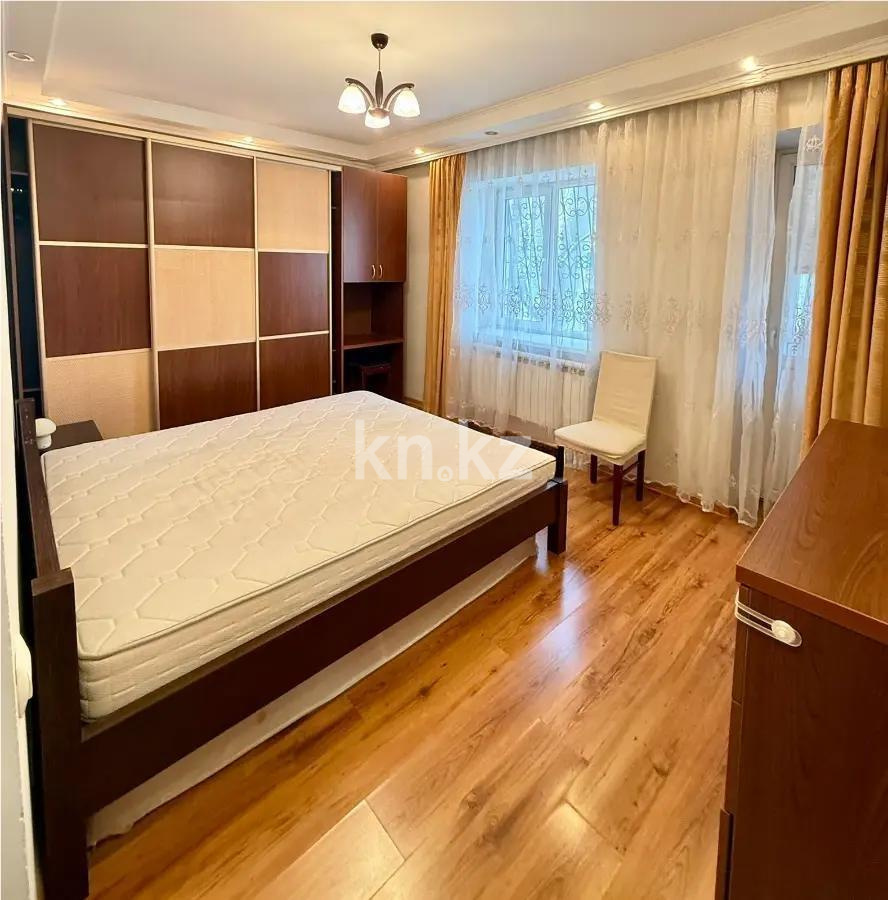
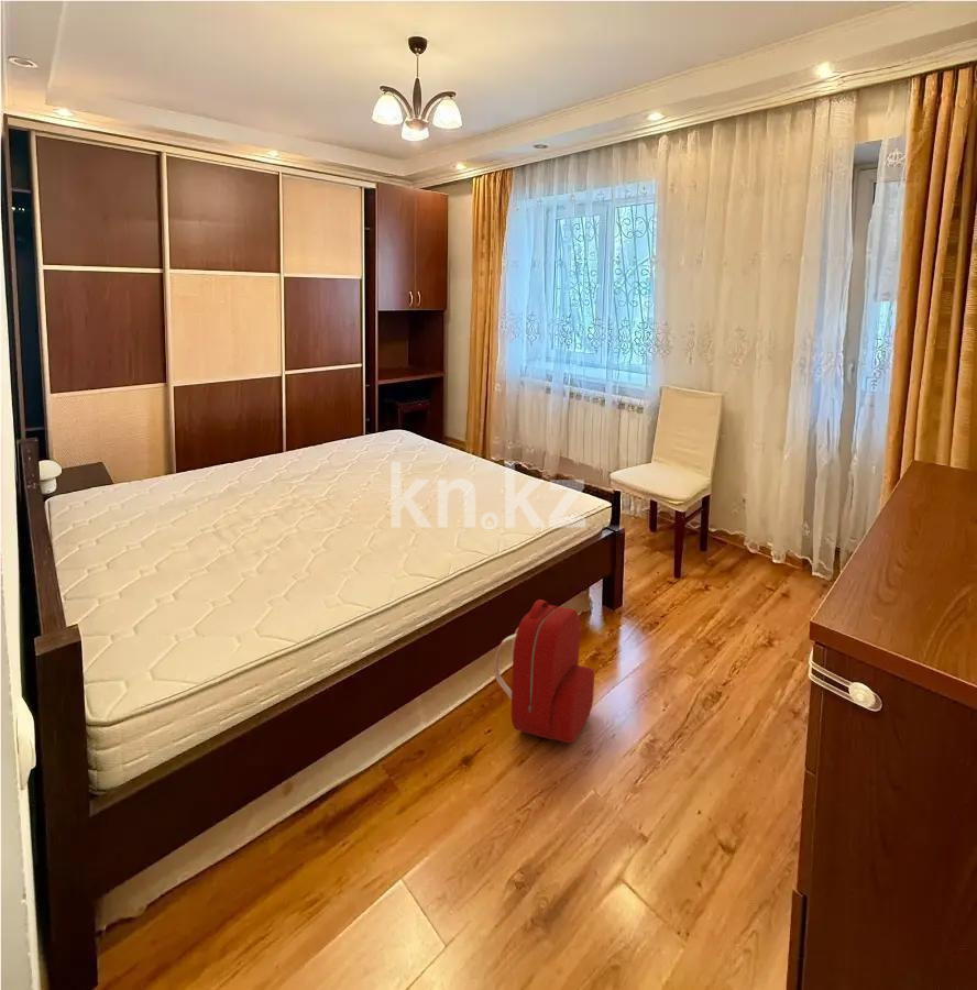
+ backpack (544, 663)
